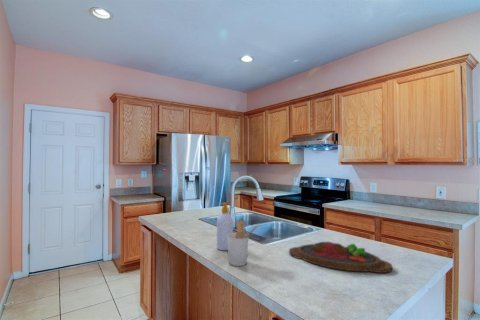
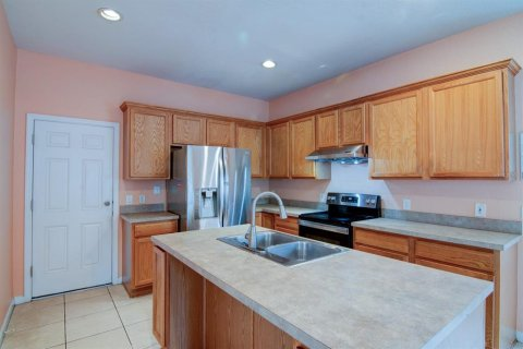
- soap bottle (224, 225)
- utensil holder (243, 242)
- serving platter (336, 251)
